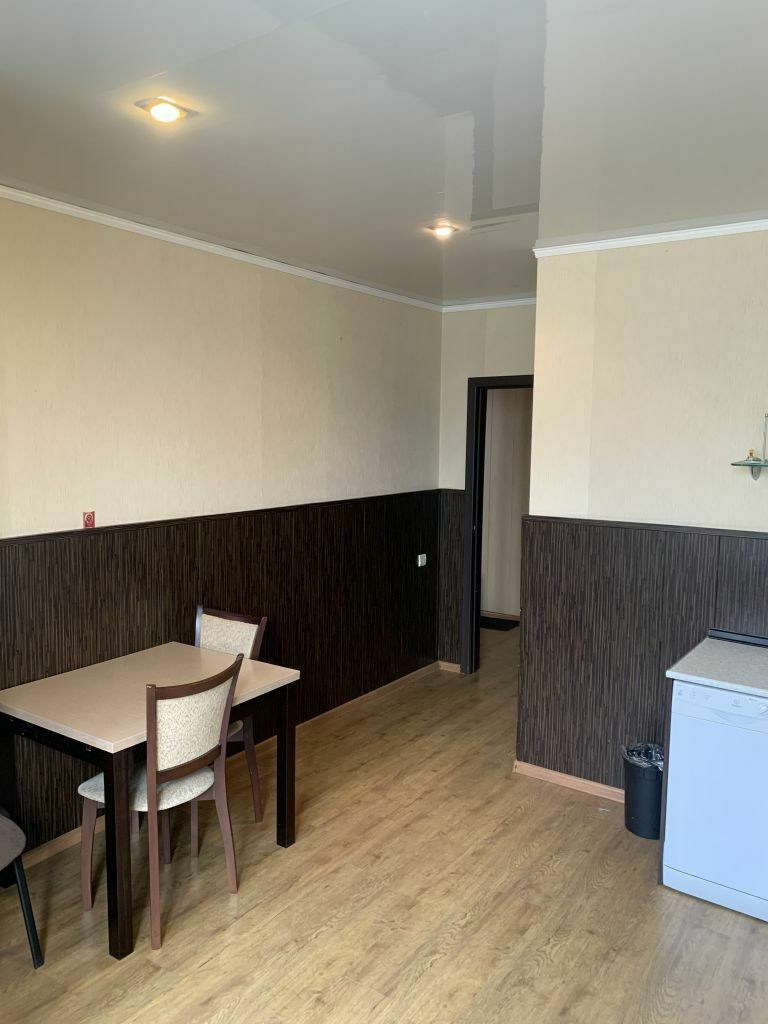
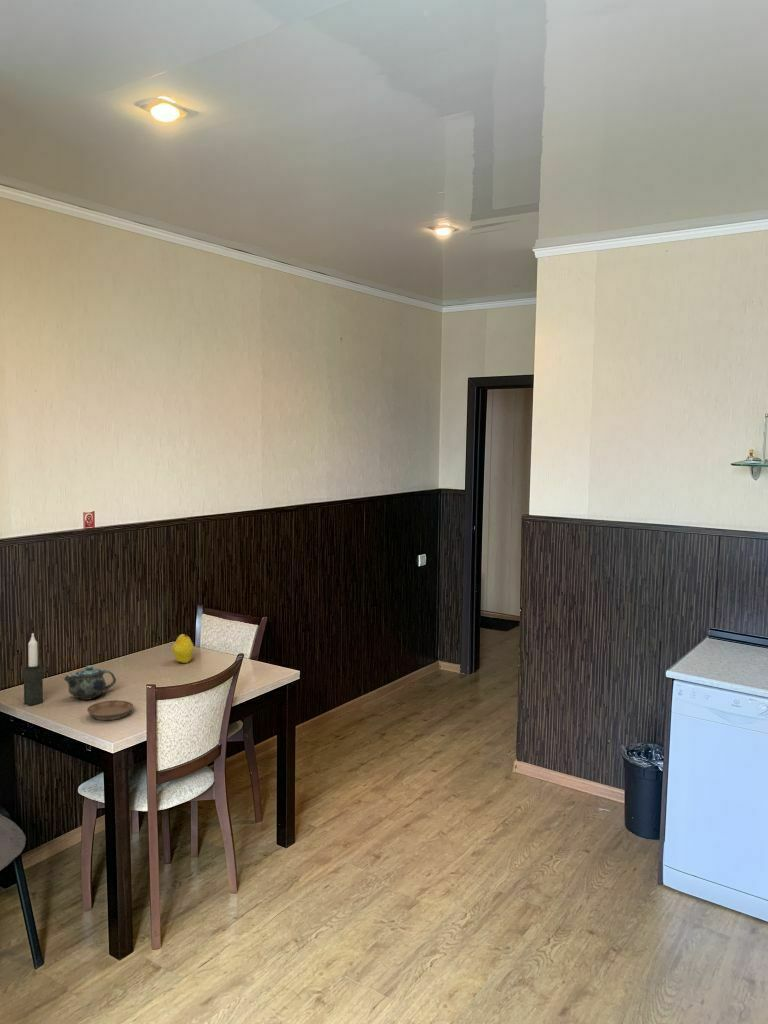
+ chinaware (90, 681)
+ candle (33, 668)
+ fruit (183, 648)
+ saucer (110, 711)
